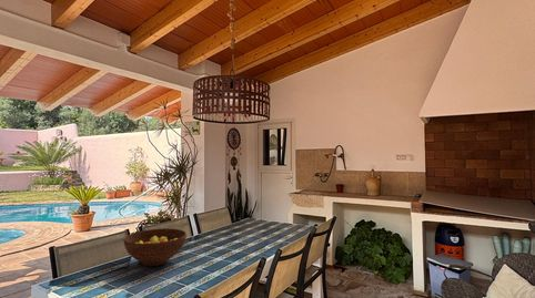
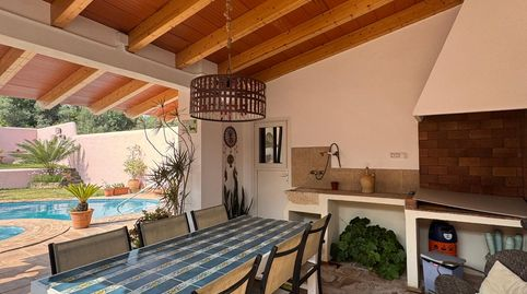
- fruit bowl (155, 248)
